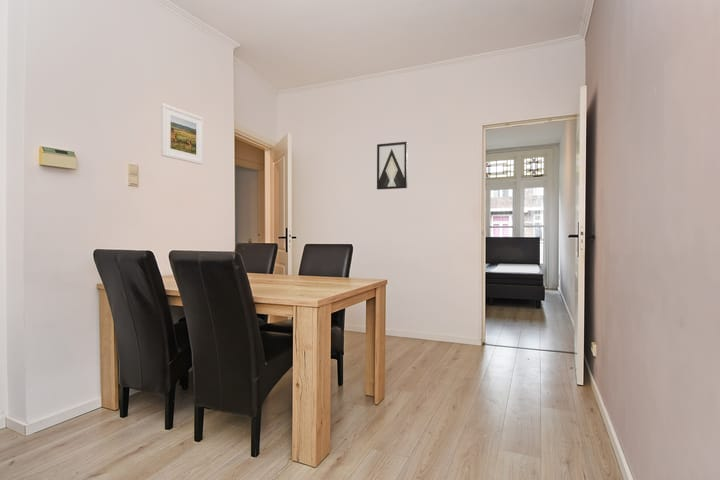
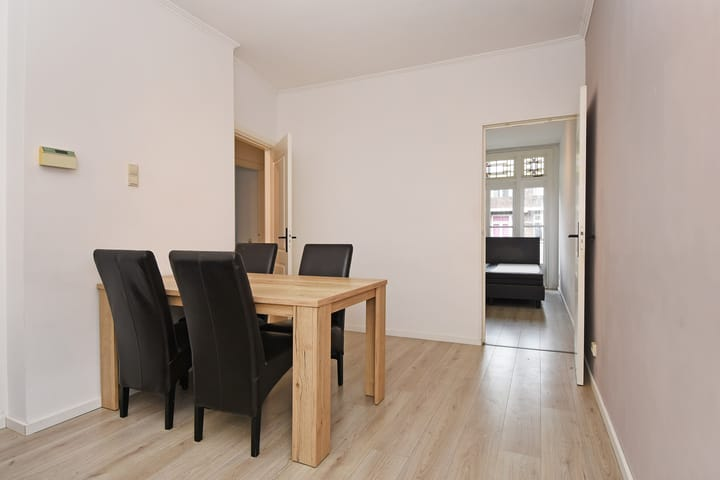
- wall art (391, 166)
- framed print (183, 135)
